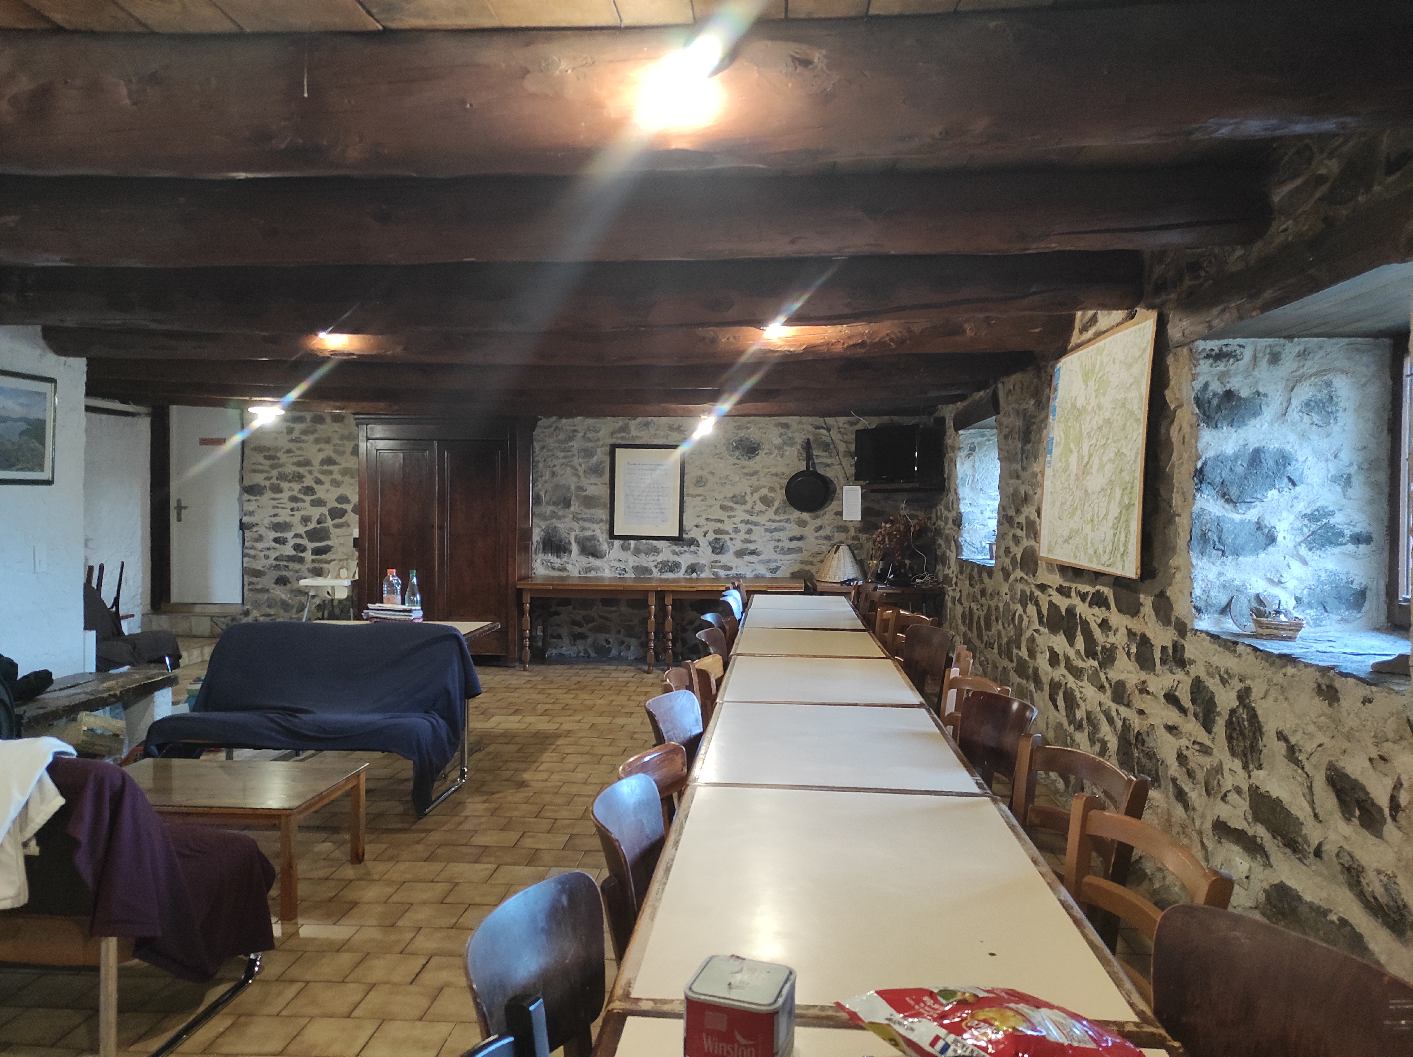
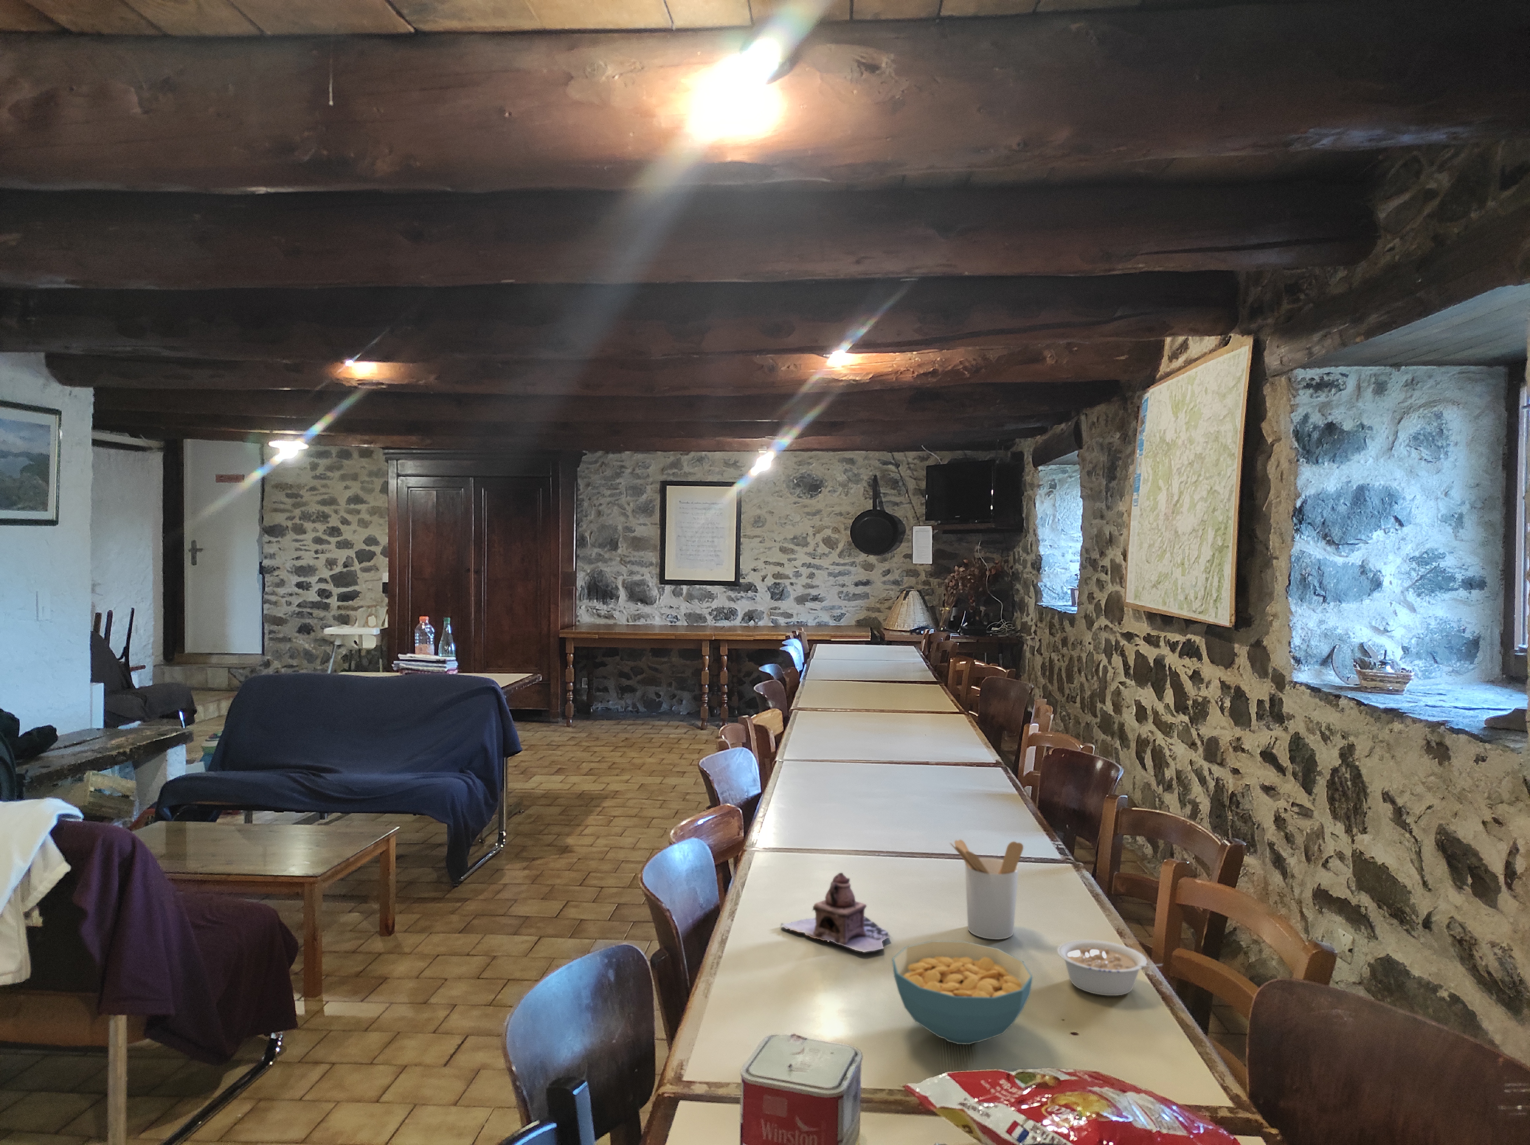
+ teapot (843, 904)
+ cereal bowl (960, 1001)
+ legume (1105, 967)
+ utensil holder (983, 885)
